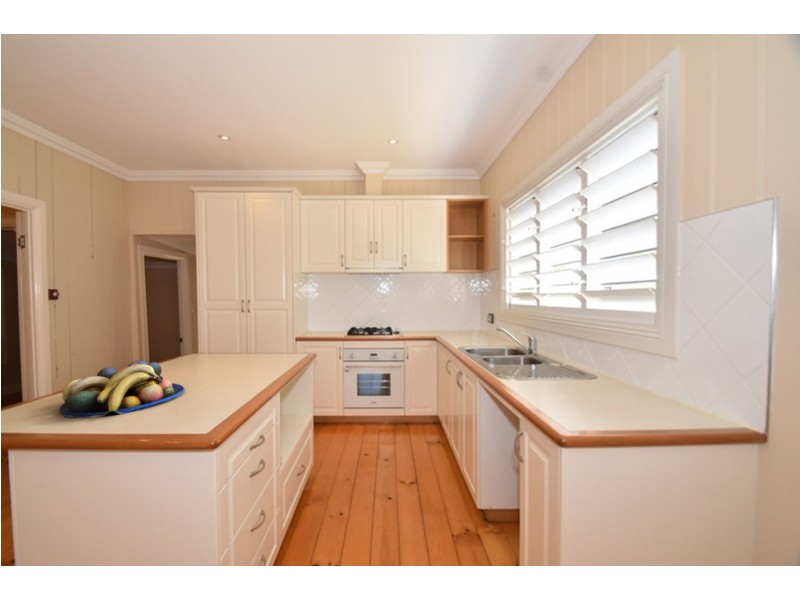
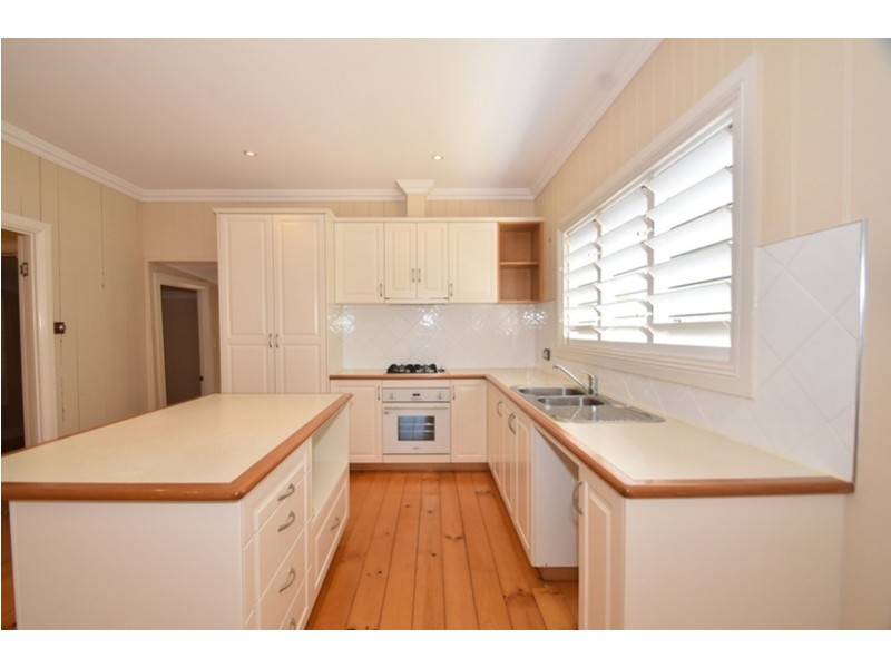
- fruit bowl (127, 381)
